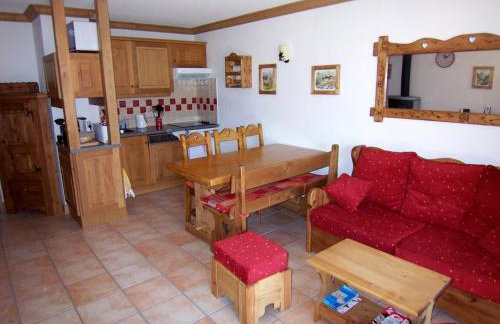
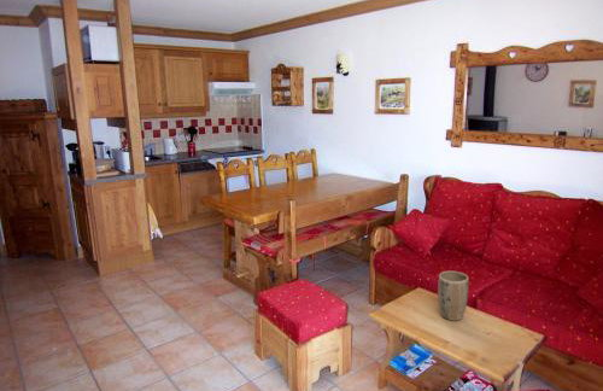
+ plant pot (452, 296)
